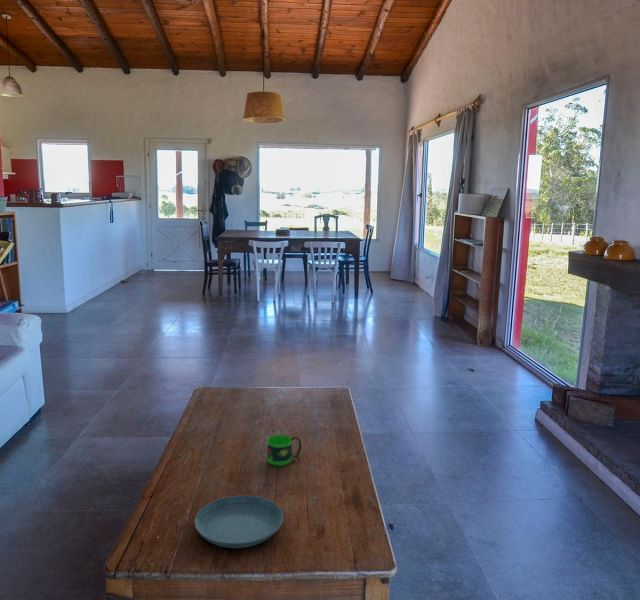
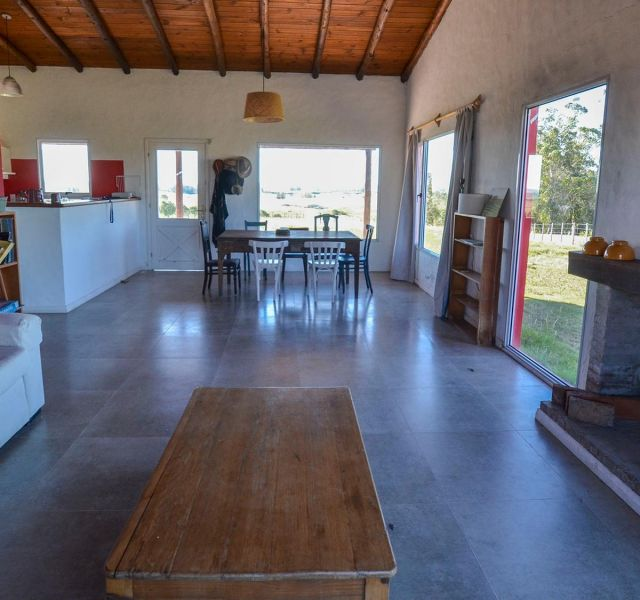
- mug (284, 448)
- saucer (239, 522)
